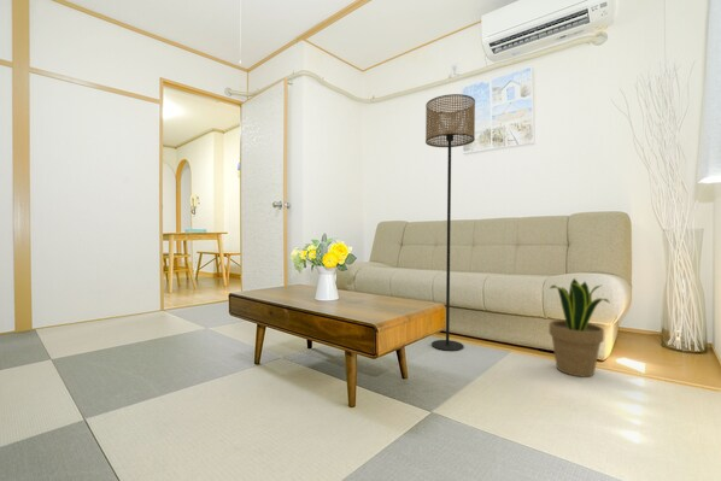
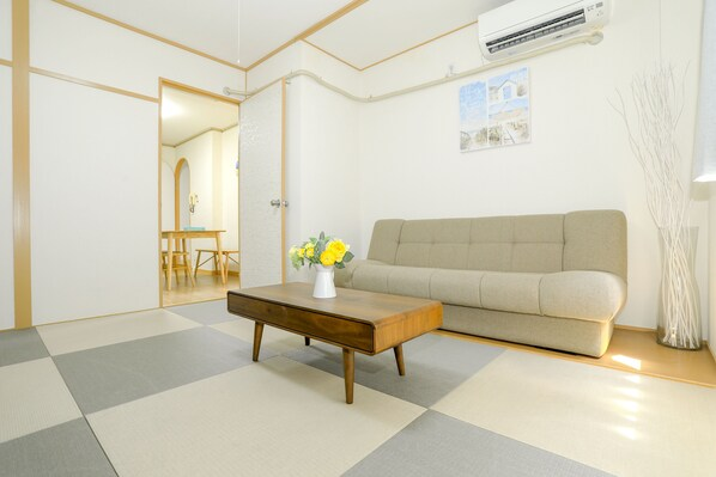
- floor lamp (449, 225)
- potted plant (578, 324)
